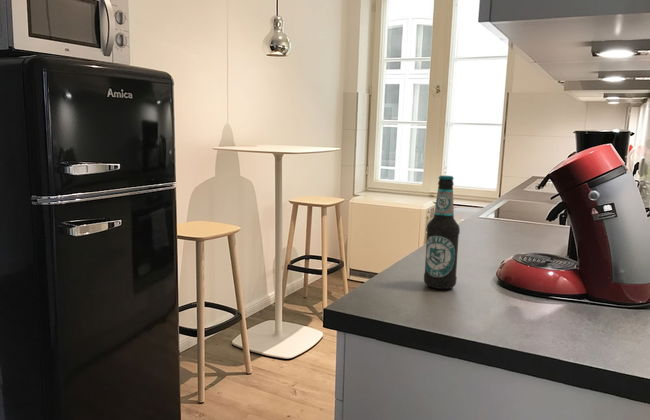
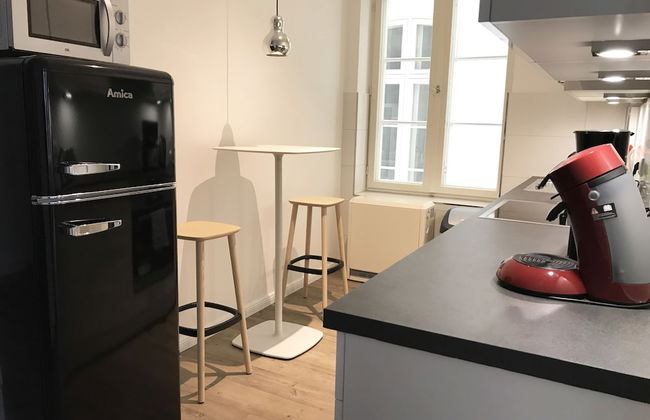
- bottle (442, 231)
